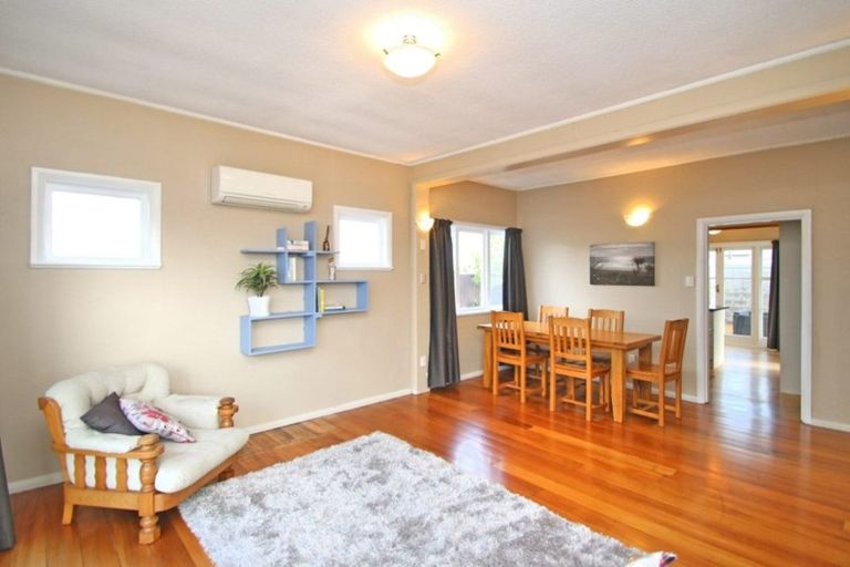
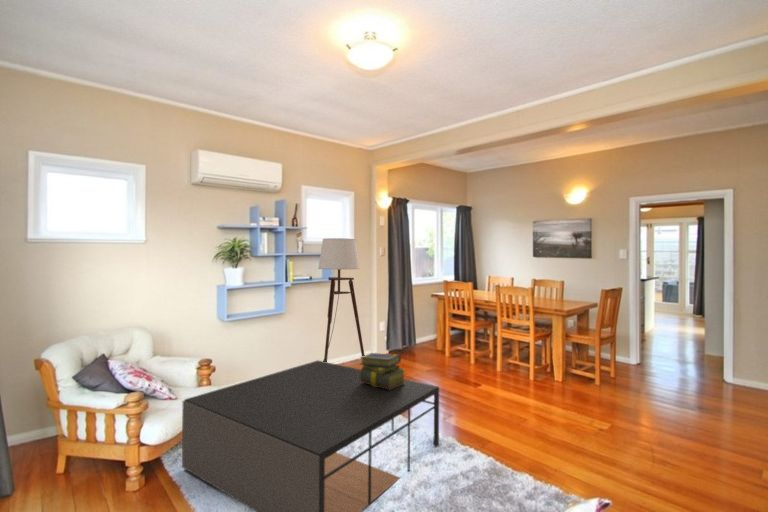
+ stack of books (381, 369)
+ floor lamp (329, 308)
+ coffee table (317, 424)
